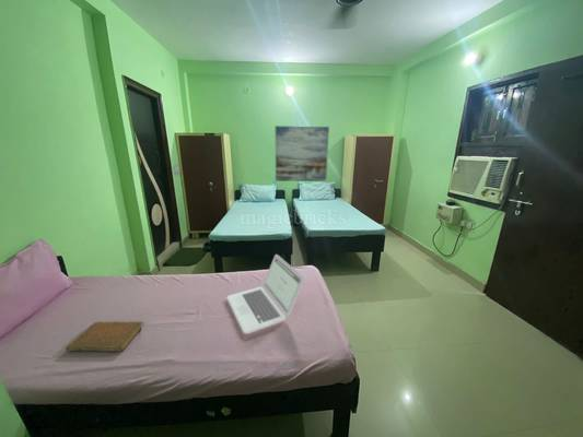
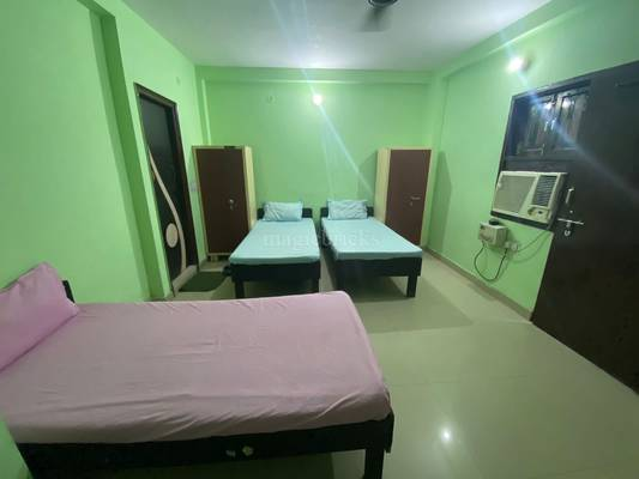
- wall art (301, 154)
- notebook (107, 335)
- laptop (263, 288)
